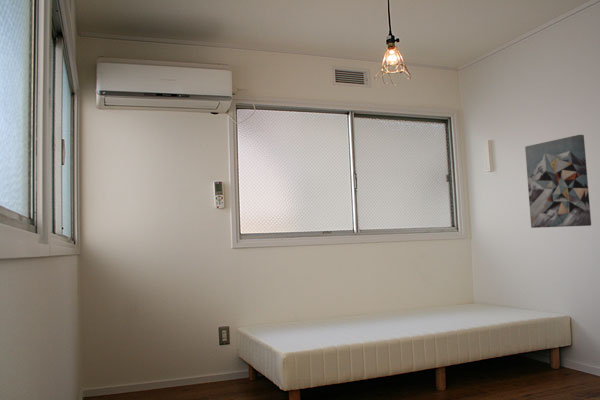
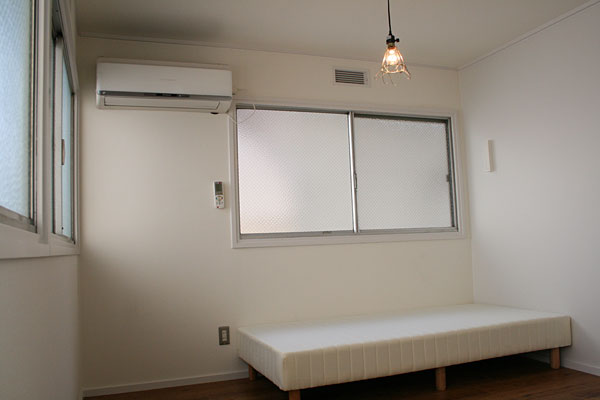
- wall art (556, 183)
